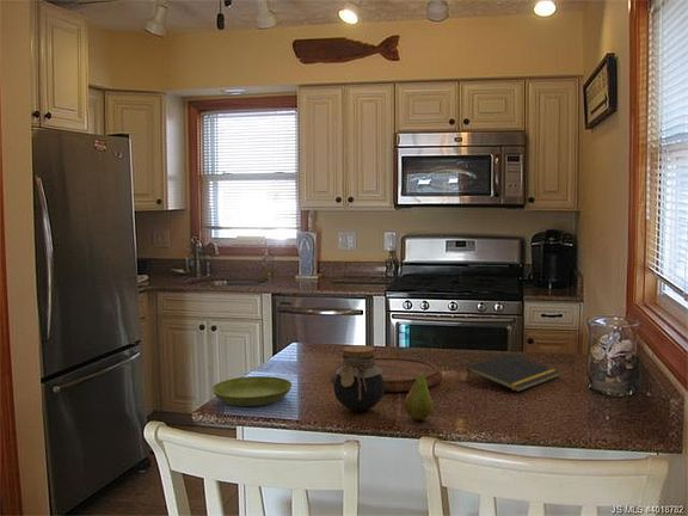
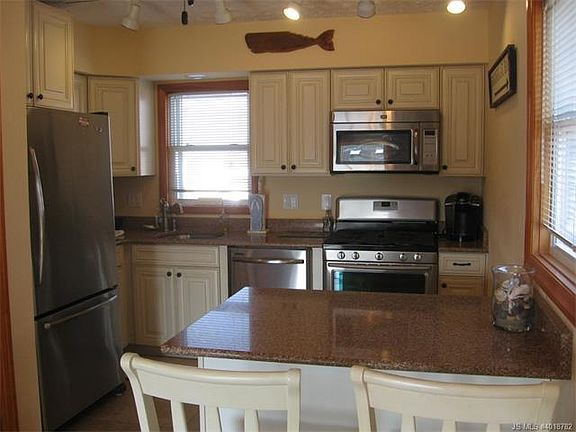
- cutting board (386, 371)
- jar (357, 379)
- notepad (514, 370)
- fruit (418, 393)
- saucer (252, 391)
